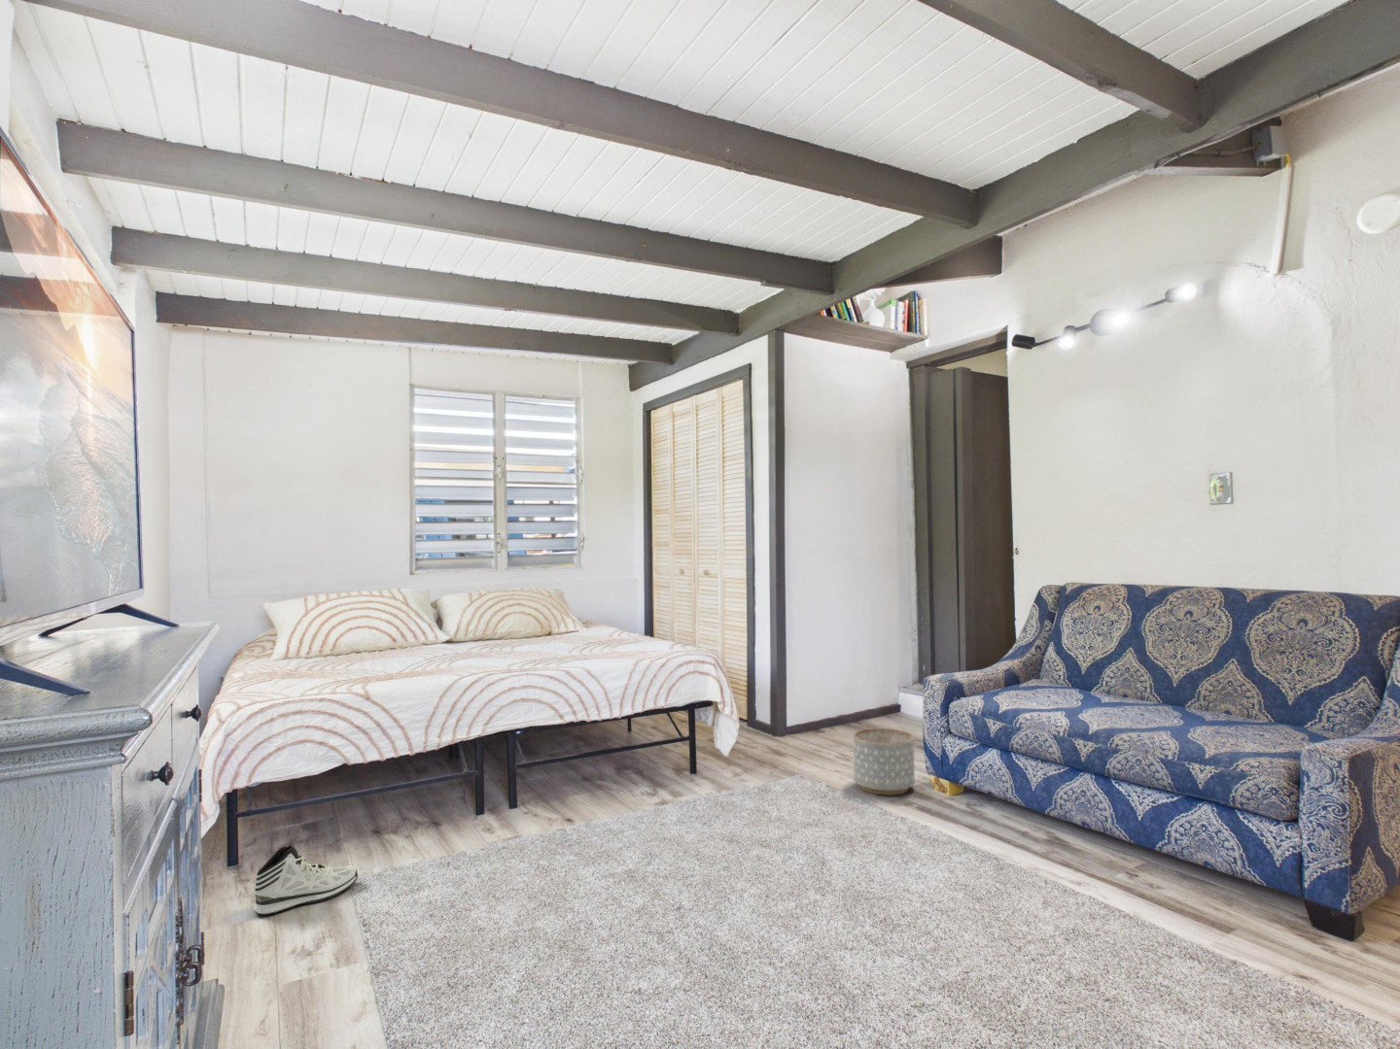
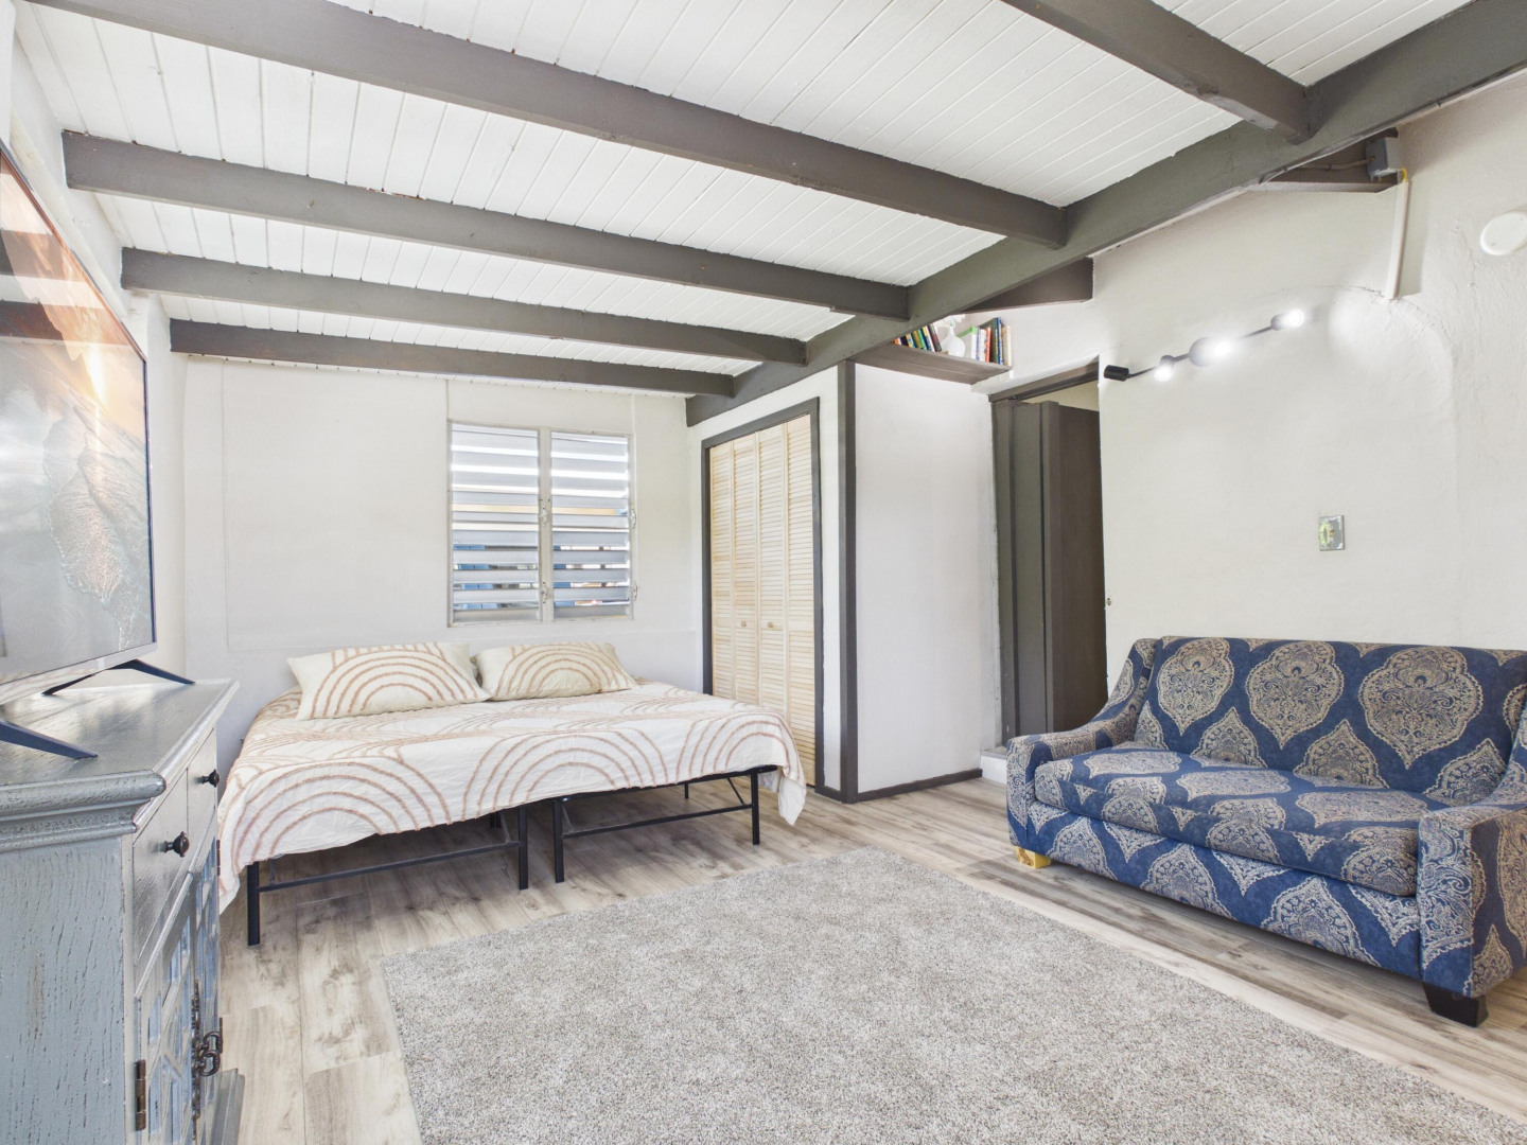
- sneaker (309, 870)
- planter (883, 760)
